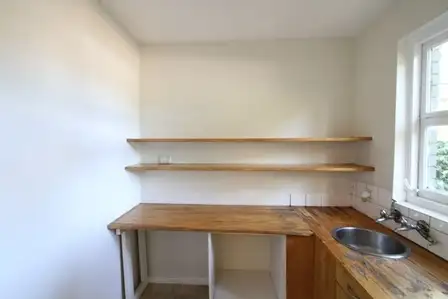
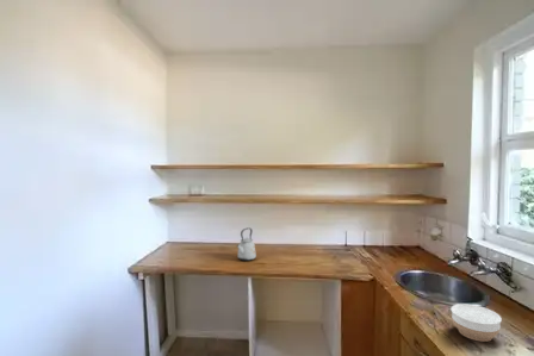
+ bowl (474, 323)
+ kettle (244, 244)
